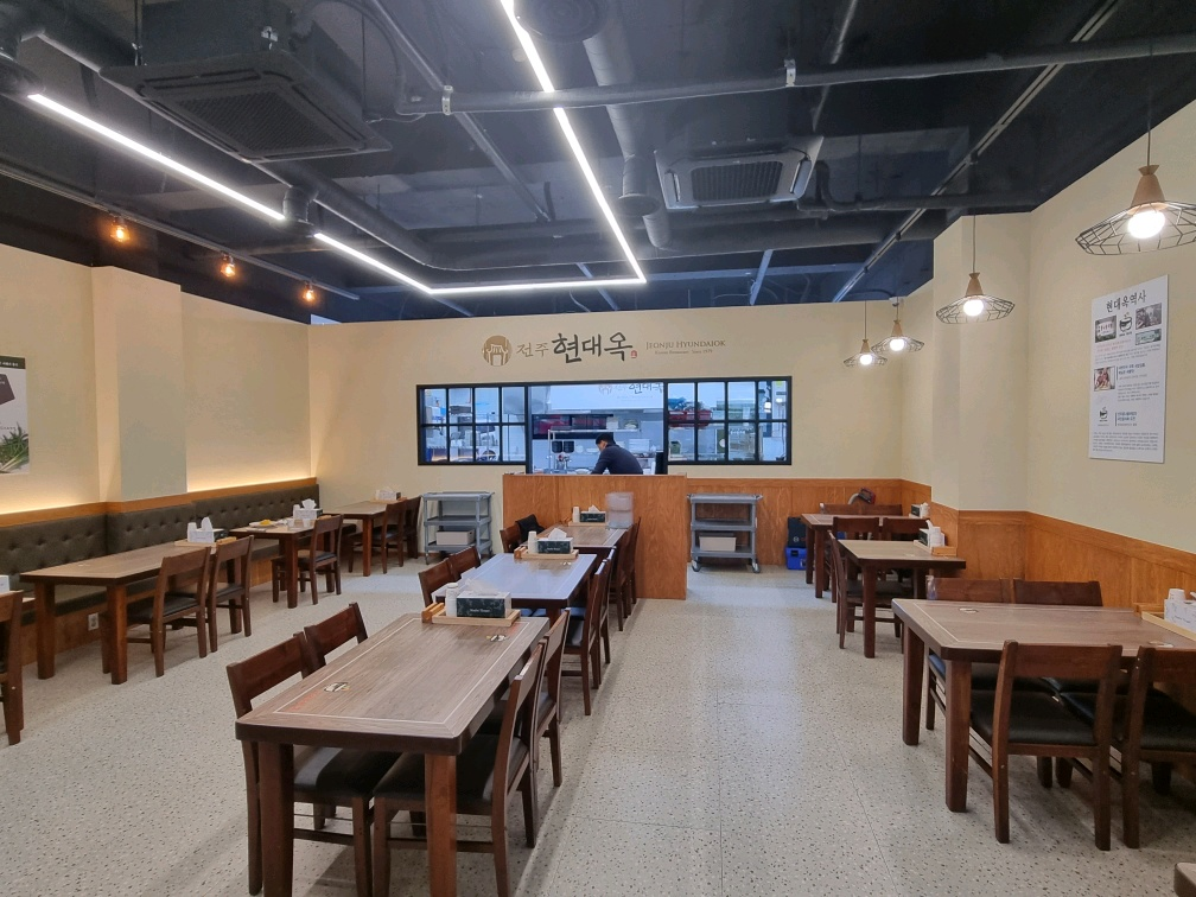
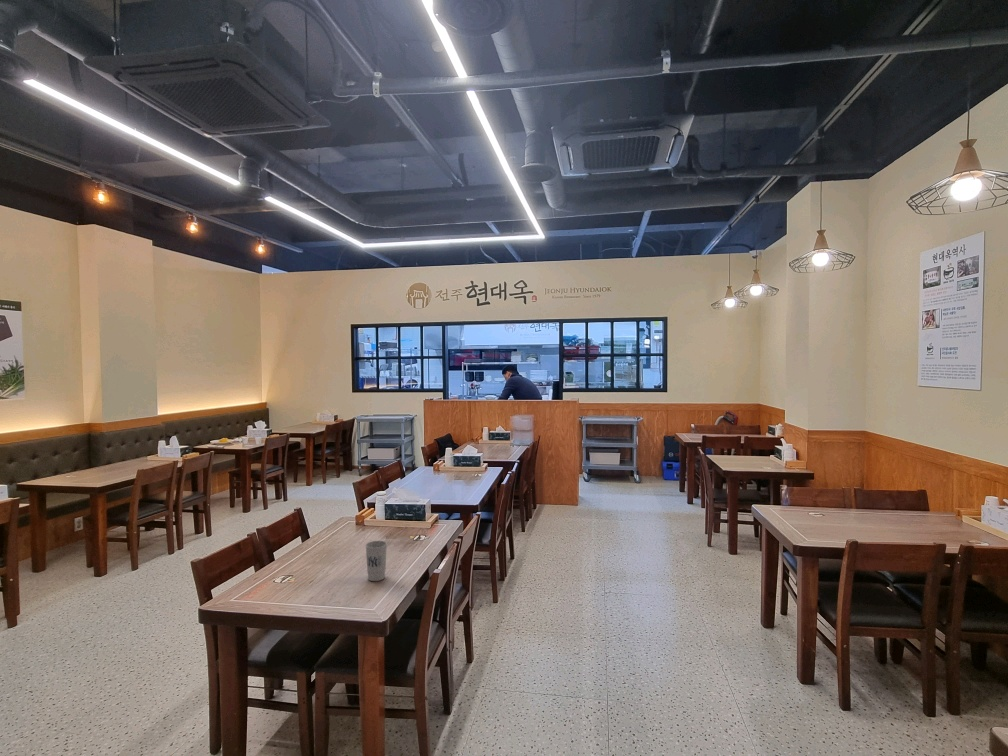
+ cup (376, 560)
